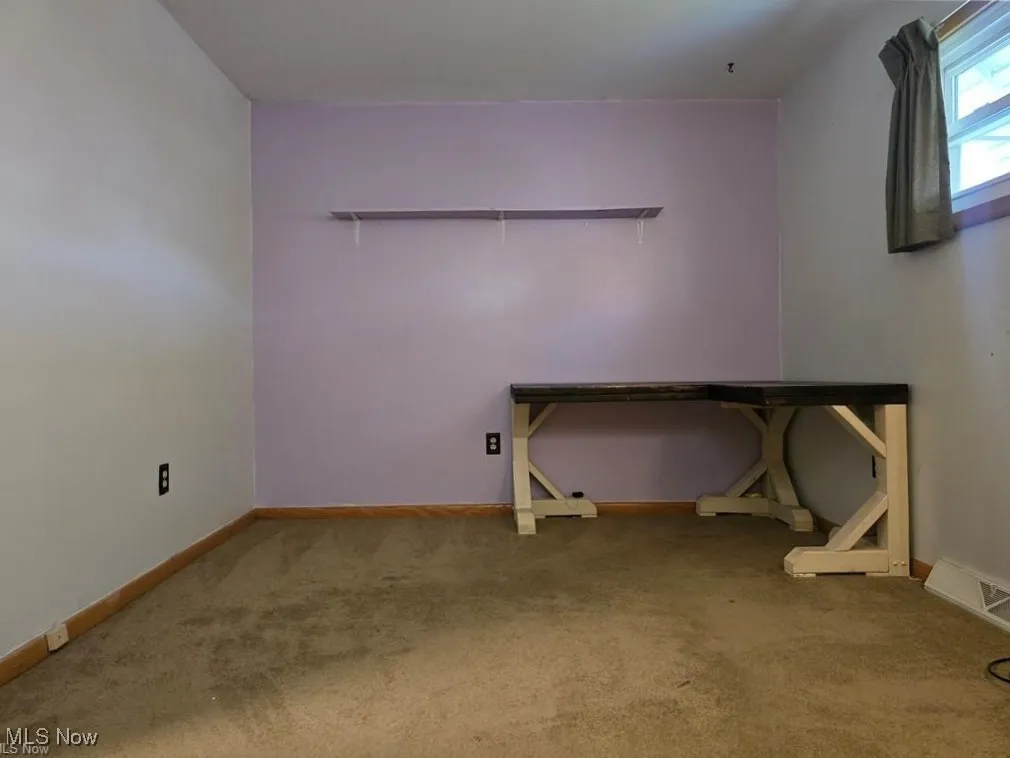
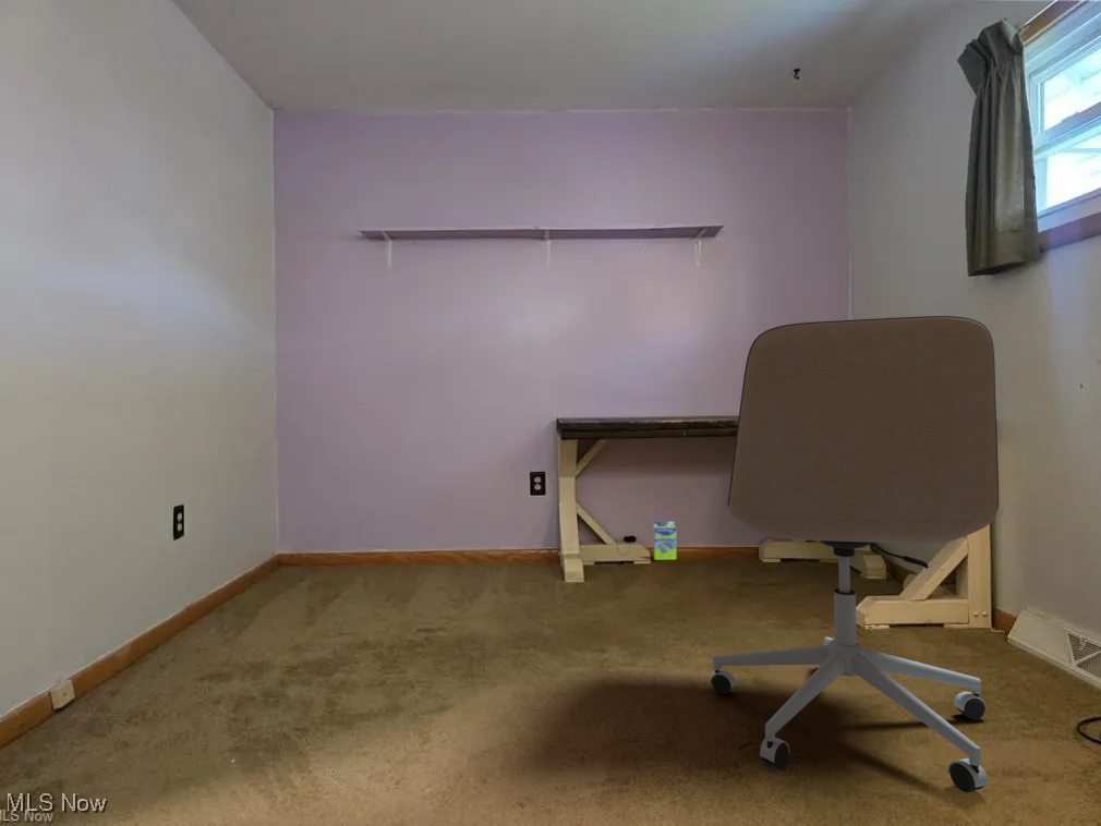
+ box (664, 540)
+ office chair (844, 530)
